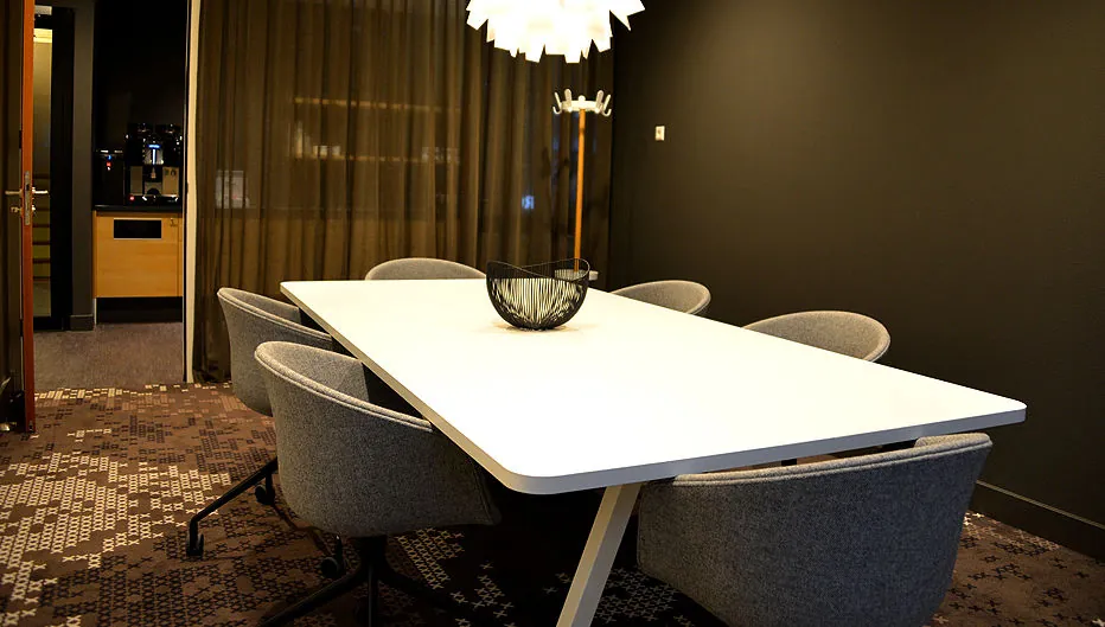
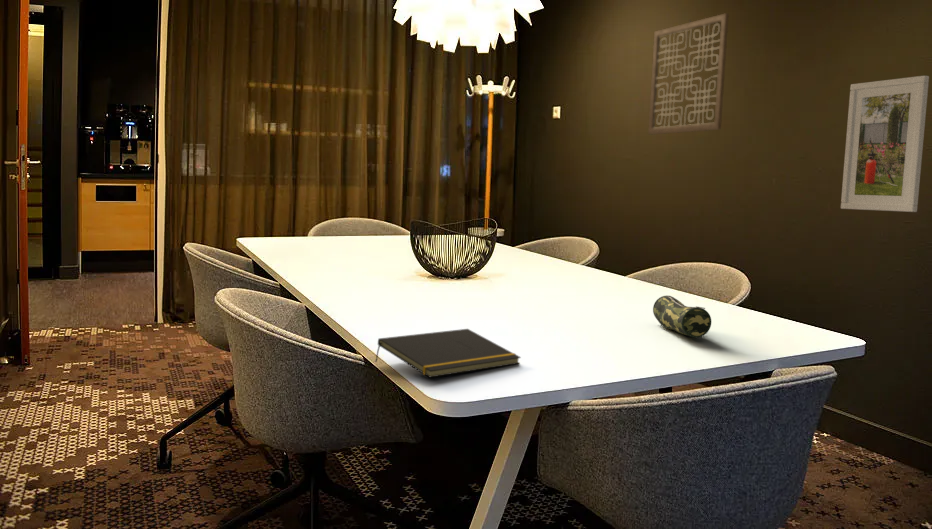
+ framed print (882, 145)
+ notepad (449, 351)
+ wall art (686, 74)
+ pencil case (681, 316)
